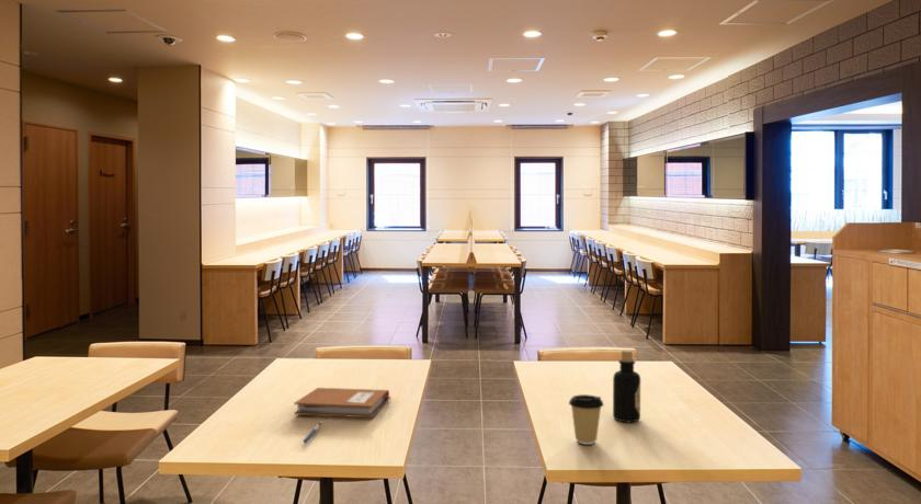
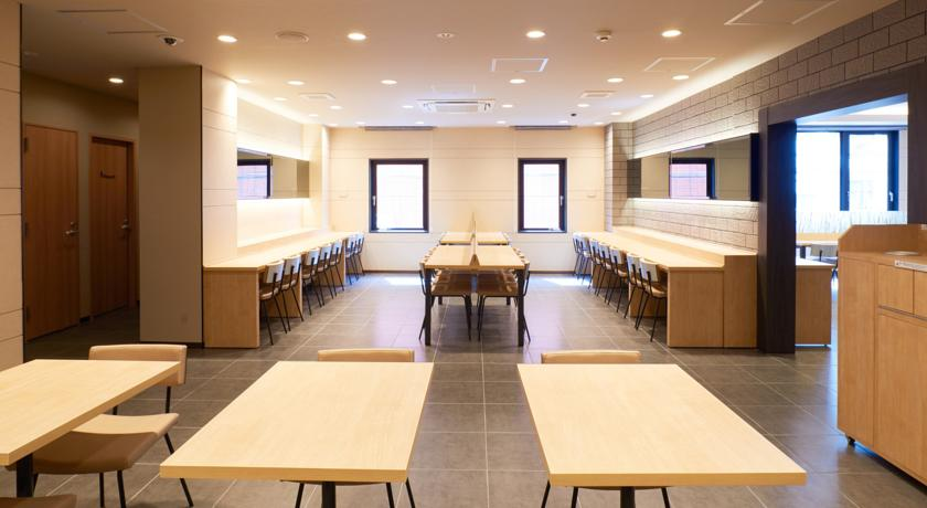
- bottle (626, 385)
- notebook (345, 401)
- coffee cup (585, 419)
- pen (311, 432)
